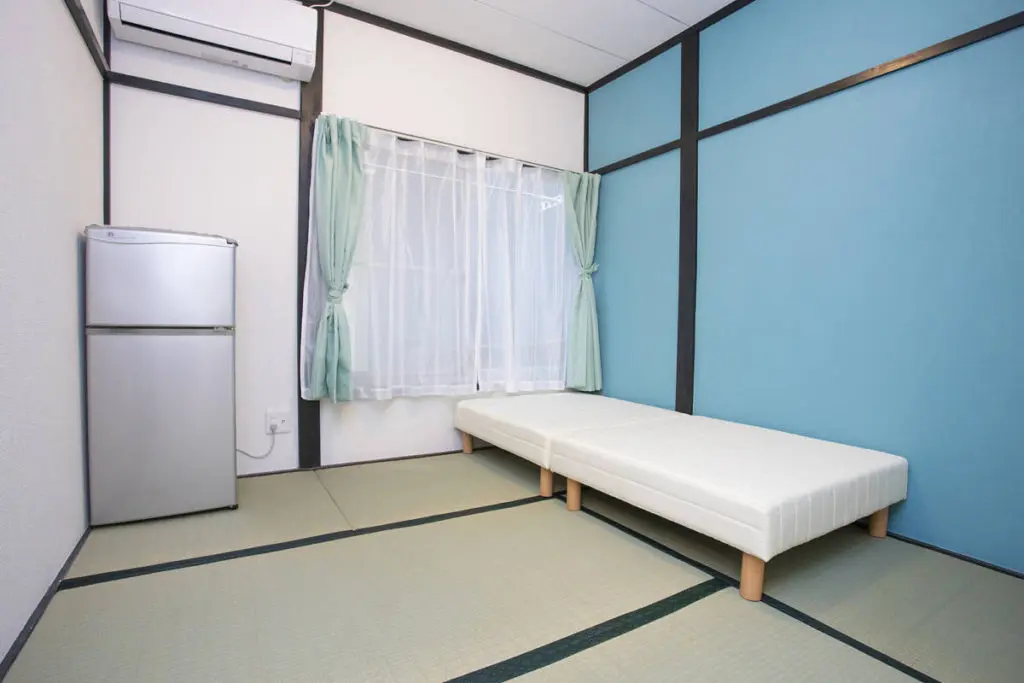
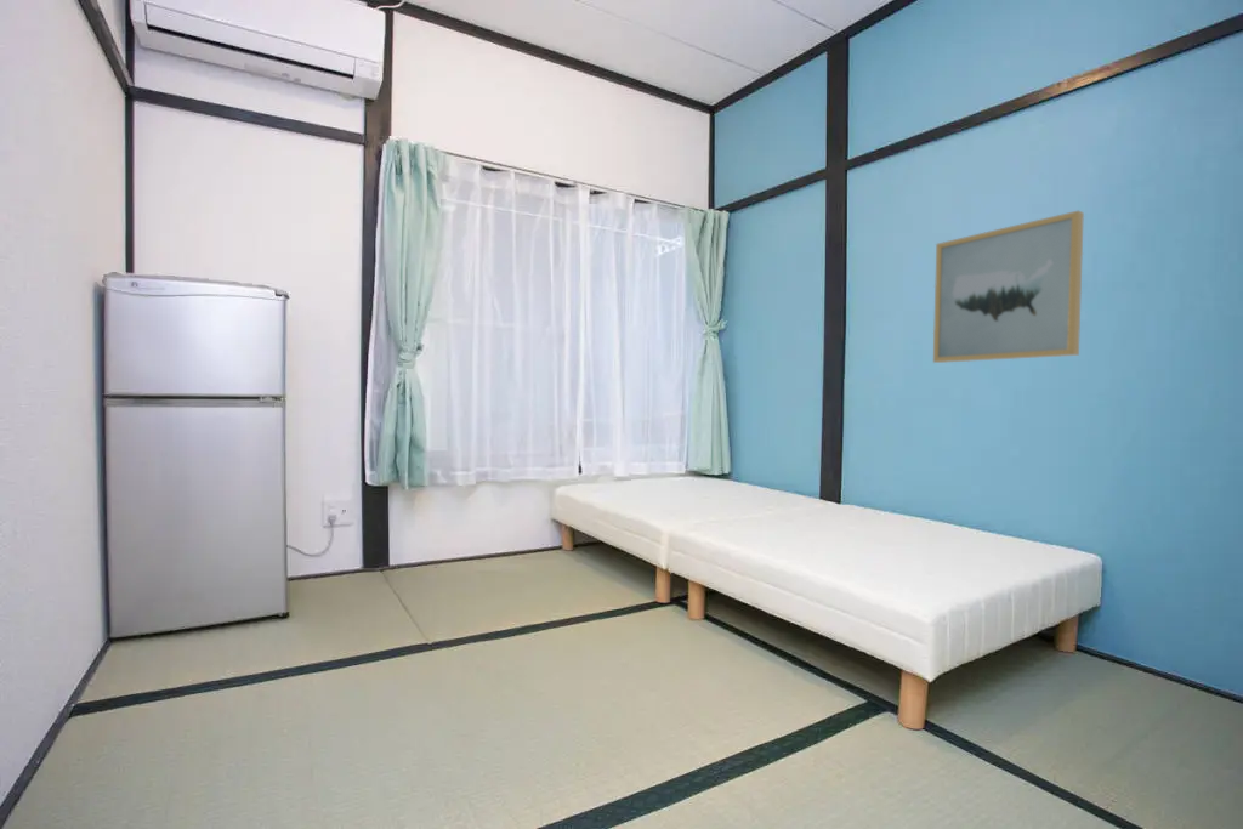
+ wall art (1000, 294)
